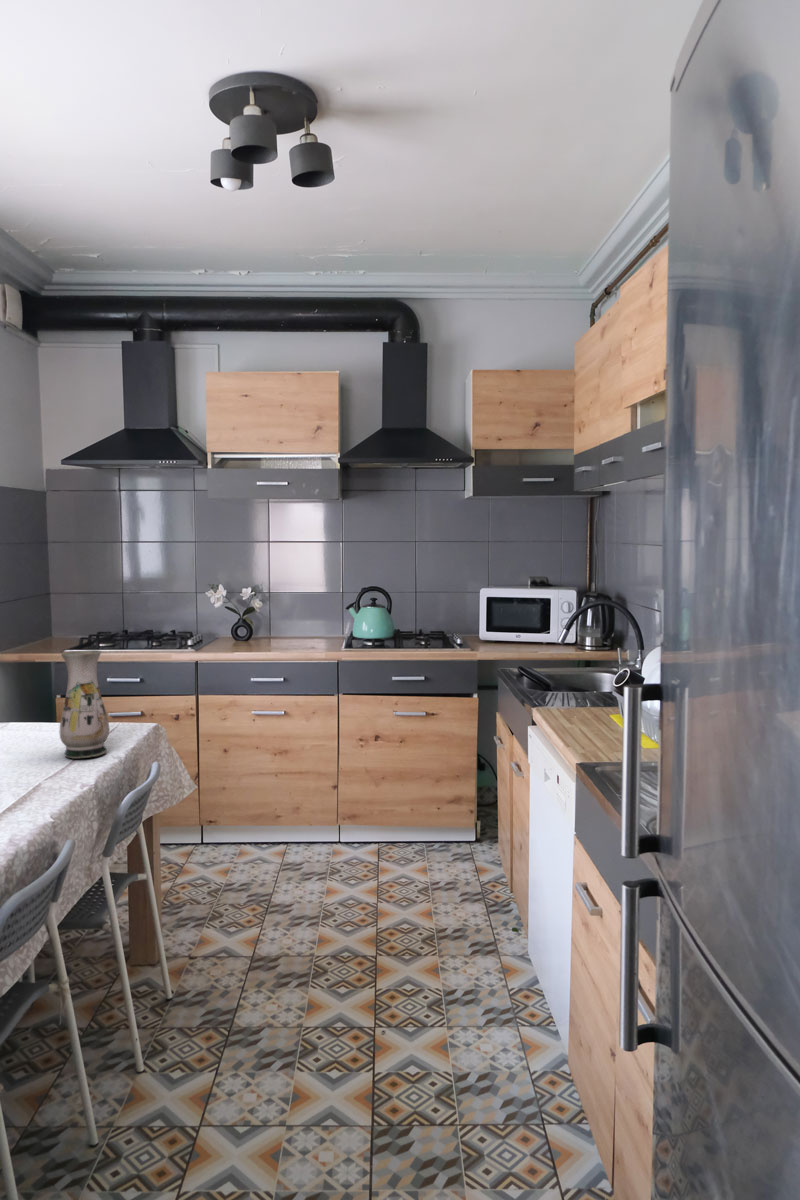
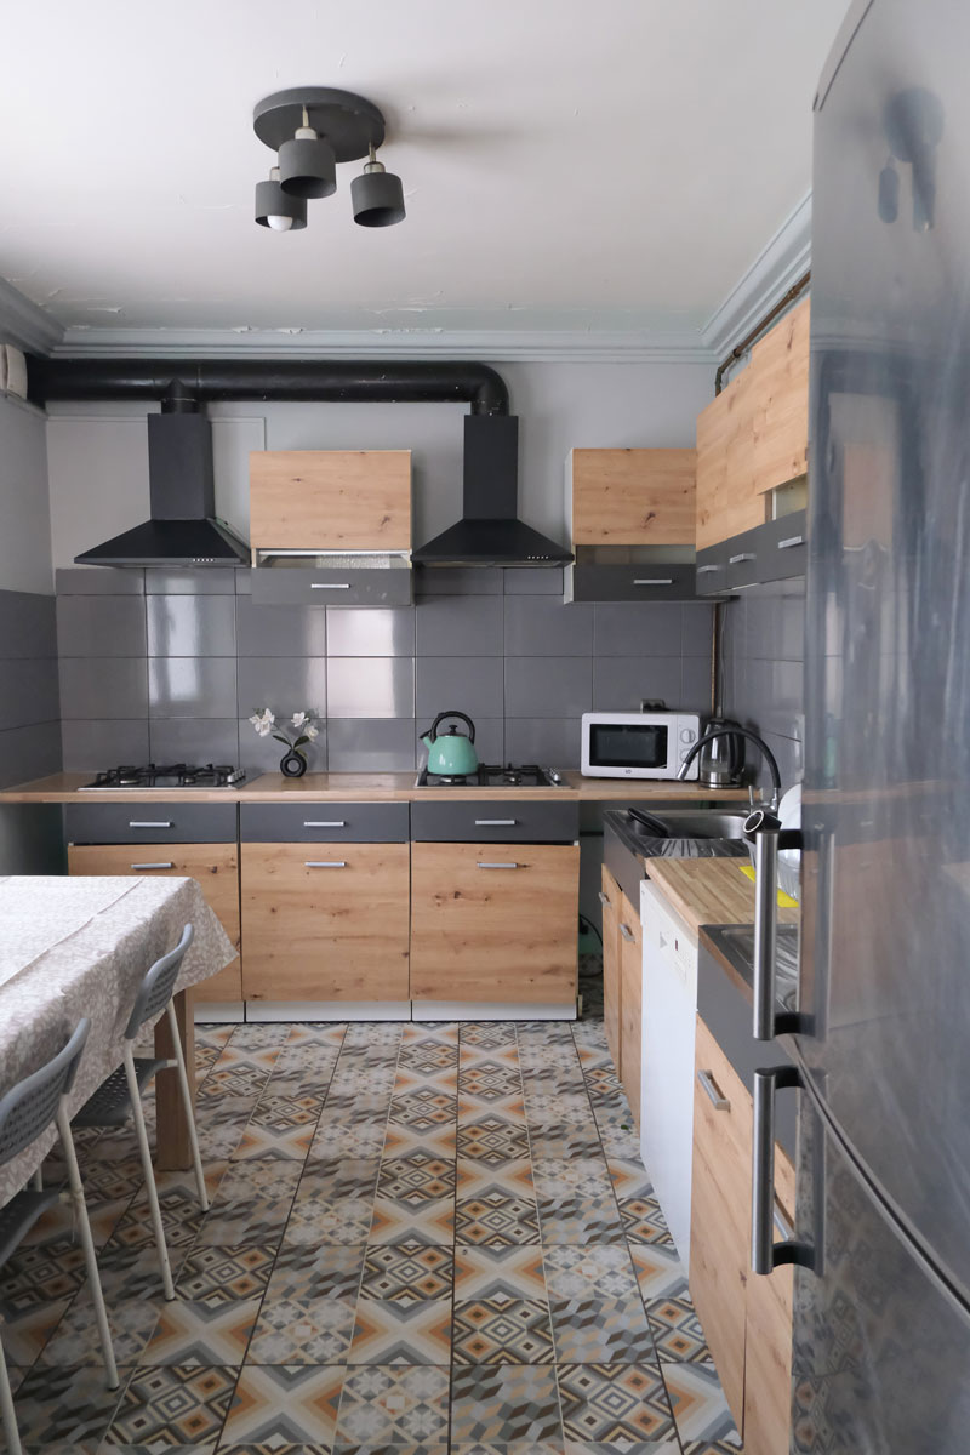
- vase (83, 703)
